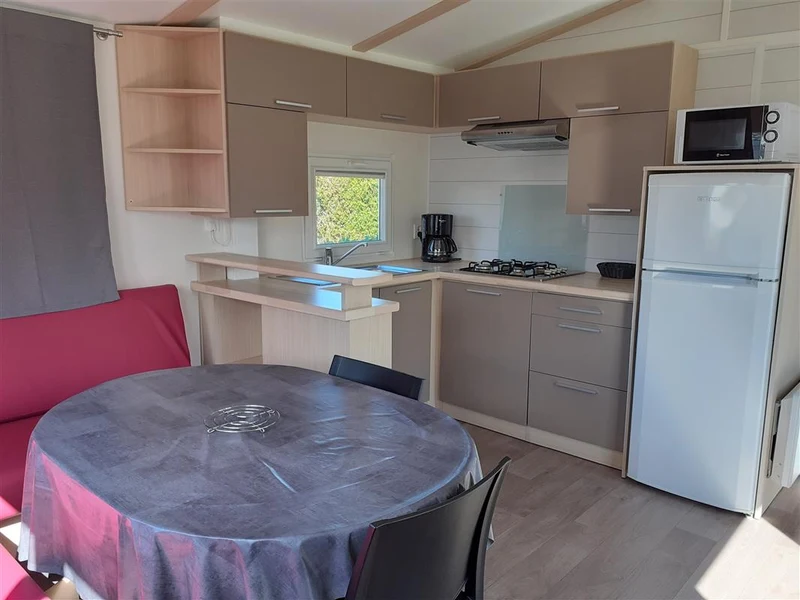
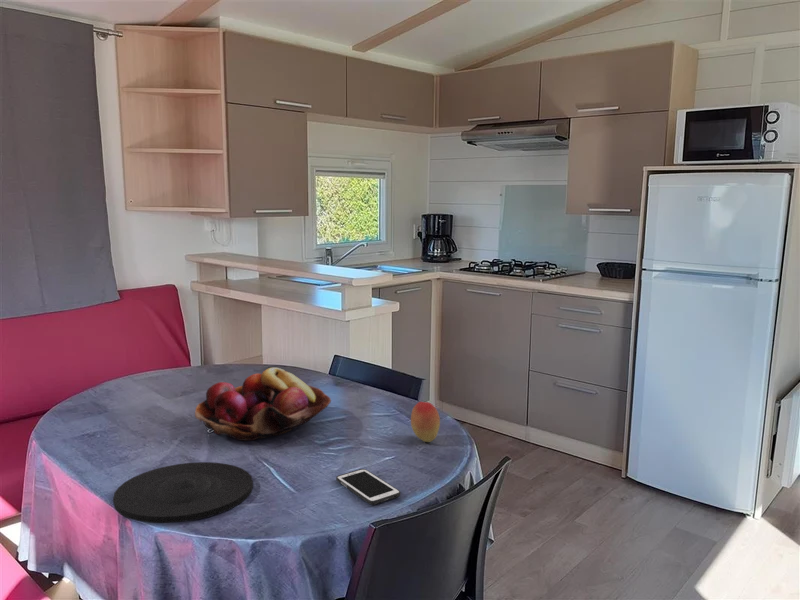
+ cell phone (367, 486)
+ fruit (424, 420)
+ plate (185, 485)
+ fruit basket (265, 399)
